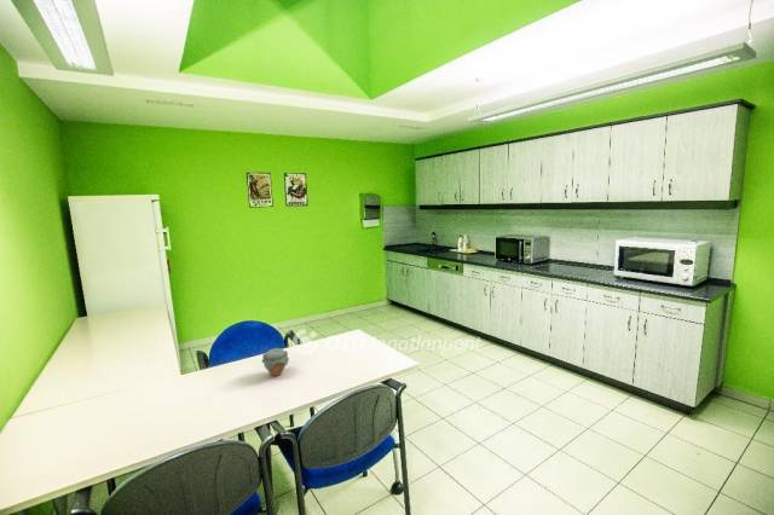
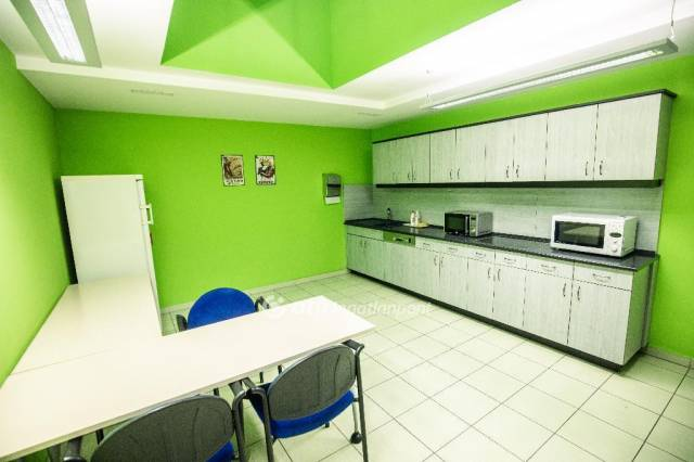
- jar (275, 363)
